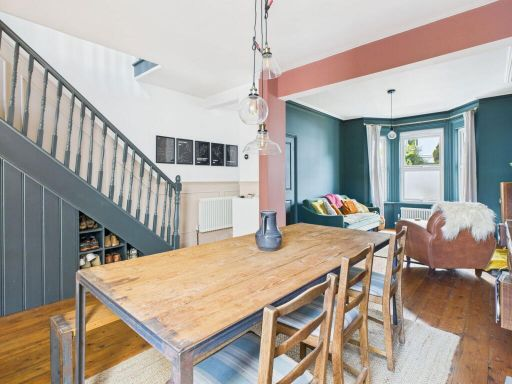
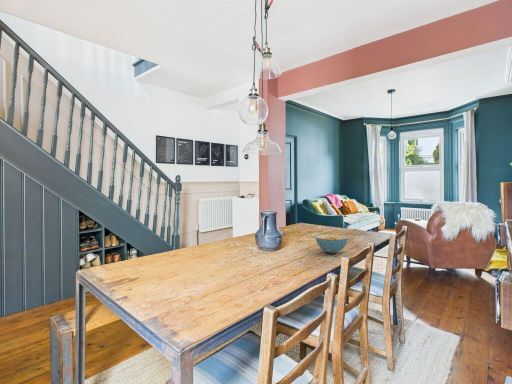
+ cereal bowl (331, 244)
